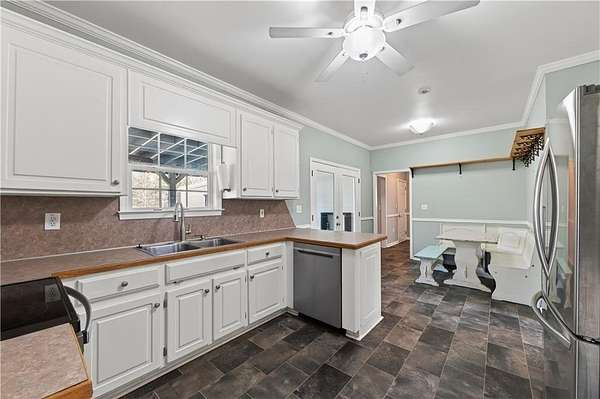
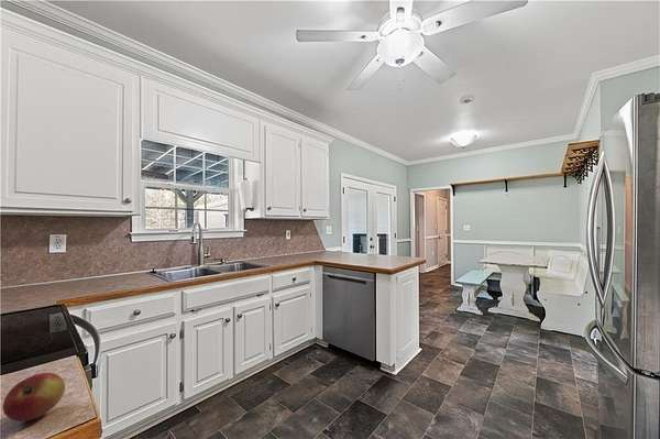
+ apple (35, 395)
